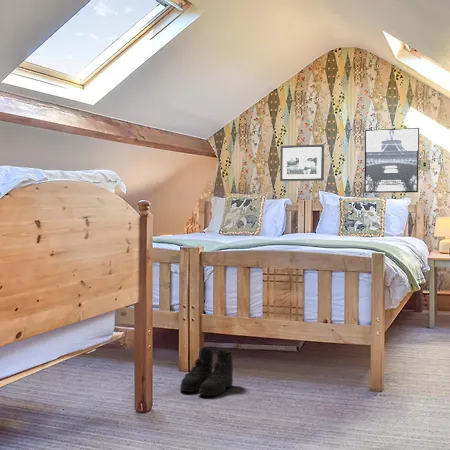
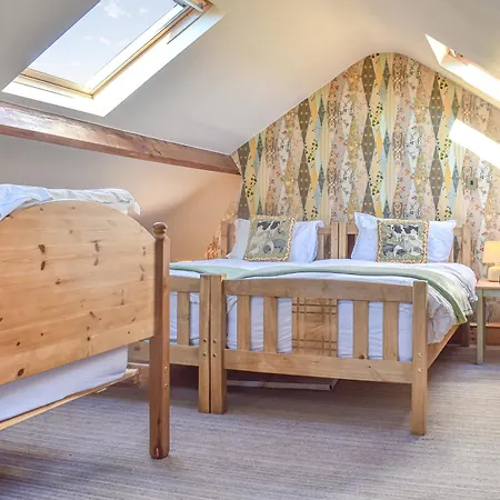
- boots (207, 368)
- picture frame (301, 163)
- wall art (391, 160)
